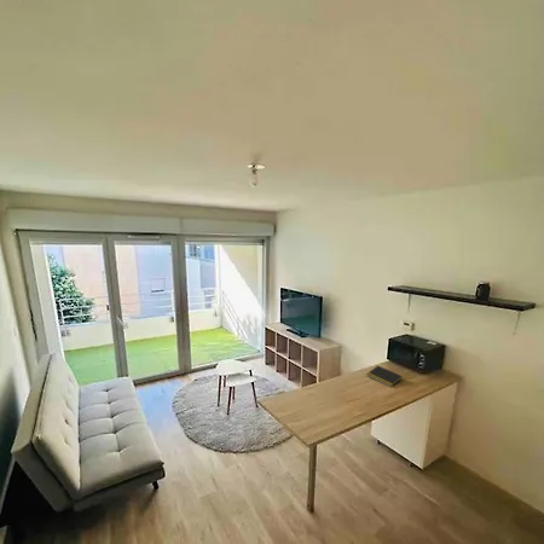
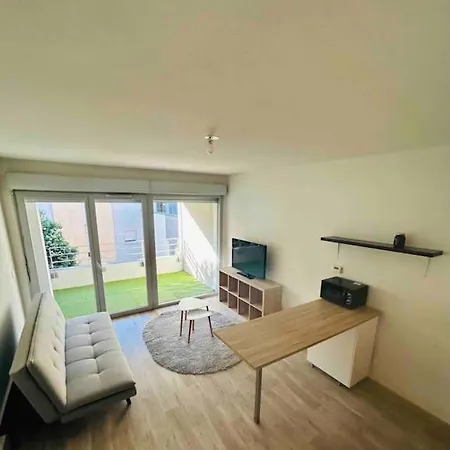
- notepad (383, 375)
